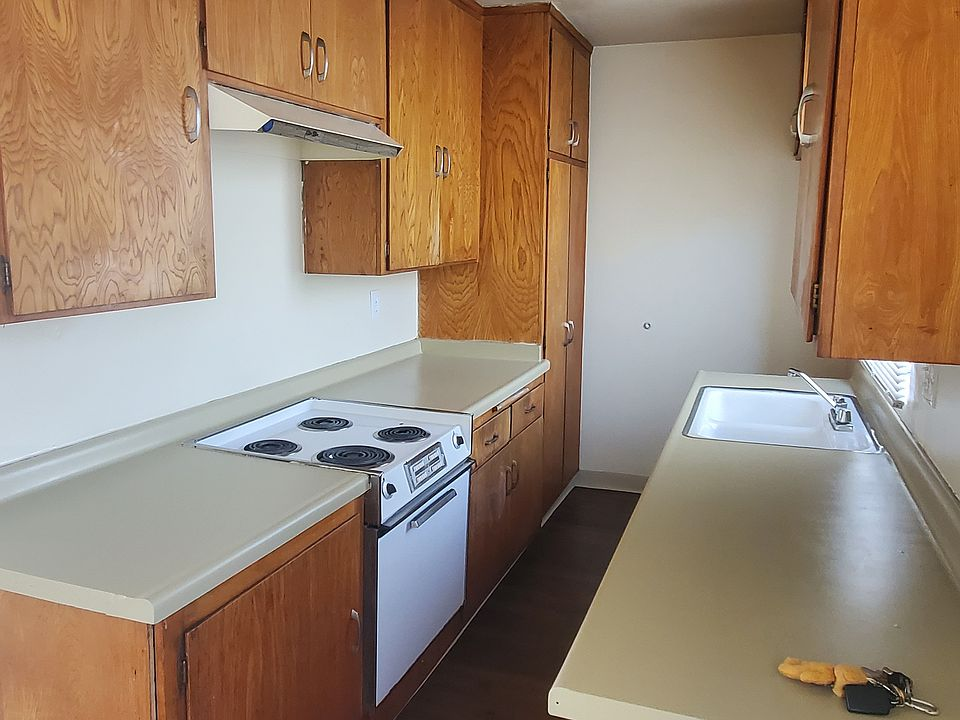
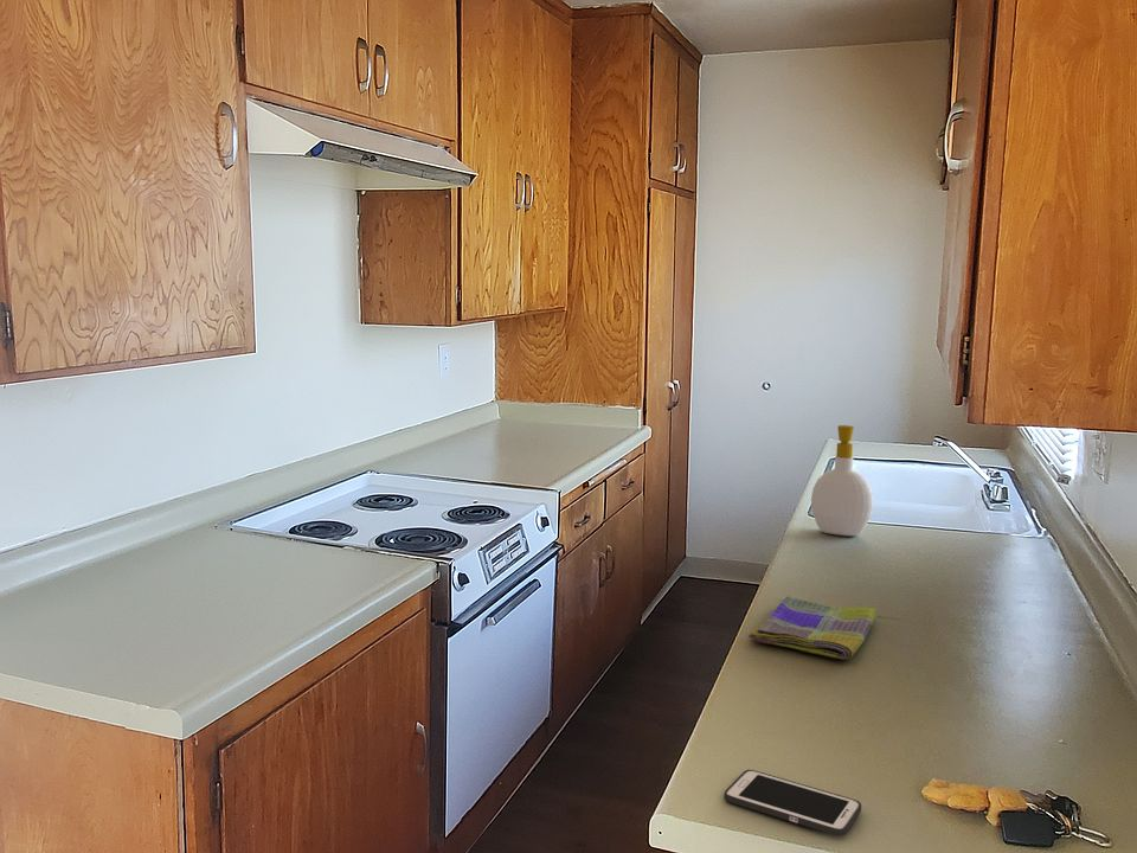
+ soap bottle (842, 479)
+ cell phone (791, 801)
+ dish towel (815, 624)
